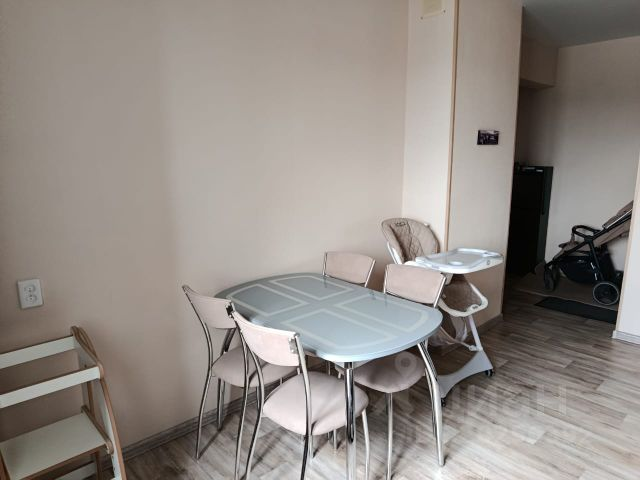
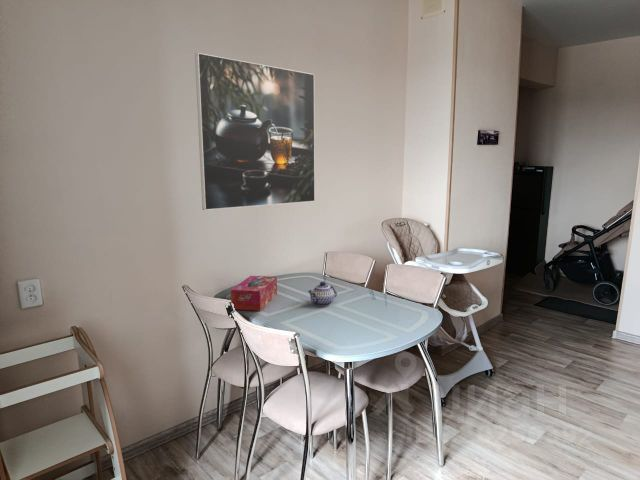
+ tissue box (255, 292)
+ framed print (262, 136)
+ teapot (322, 293)
